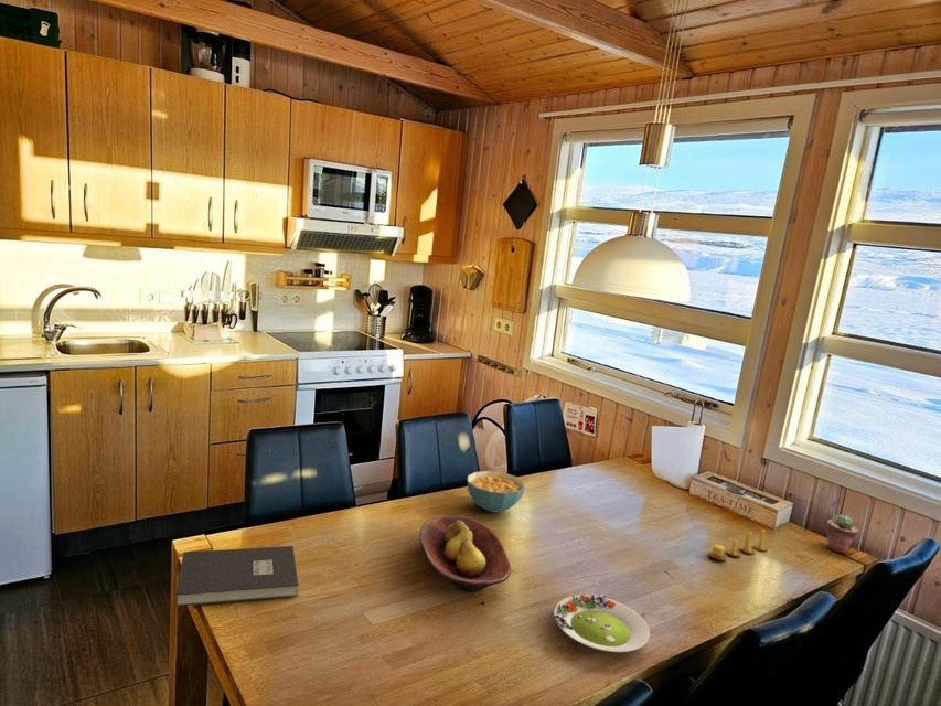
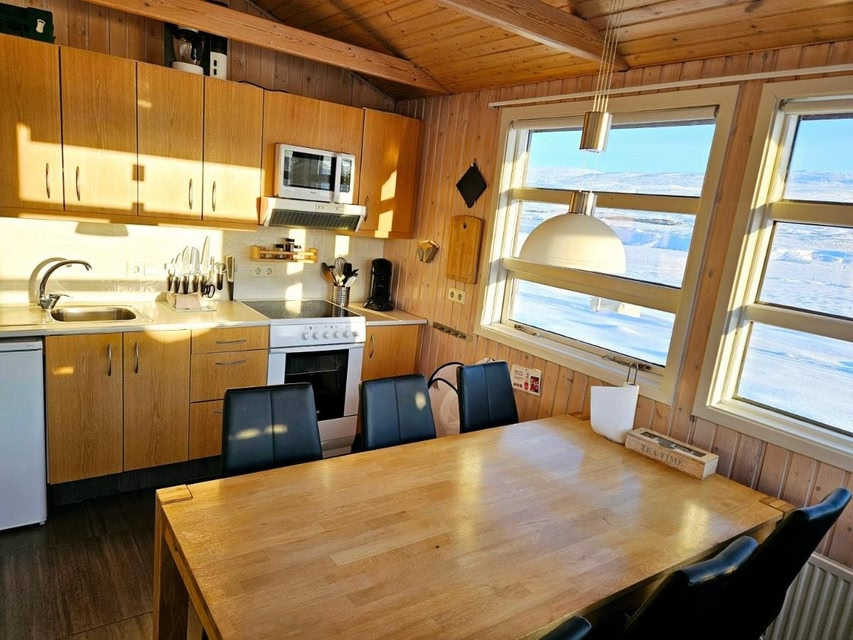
- book (238, 573)
- cereal bowl (494, 494)
- candle (736, 542)
- fruit bowl (463, 548)
- salad plate (600, 623)
- potted succulent (841, 532)
